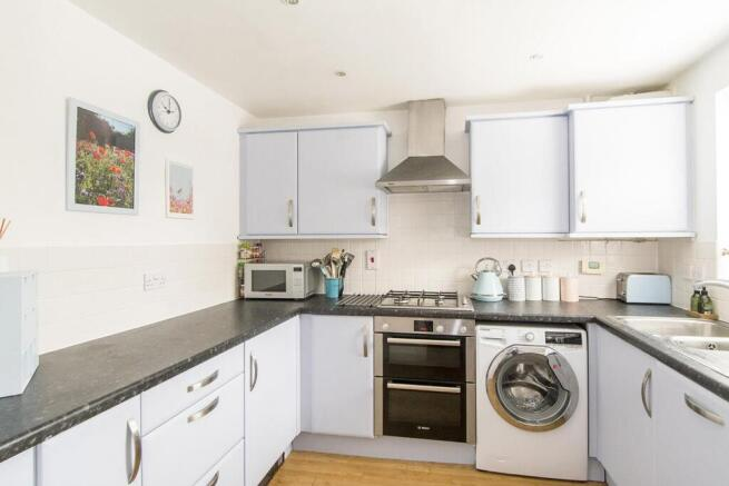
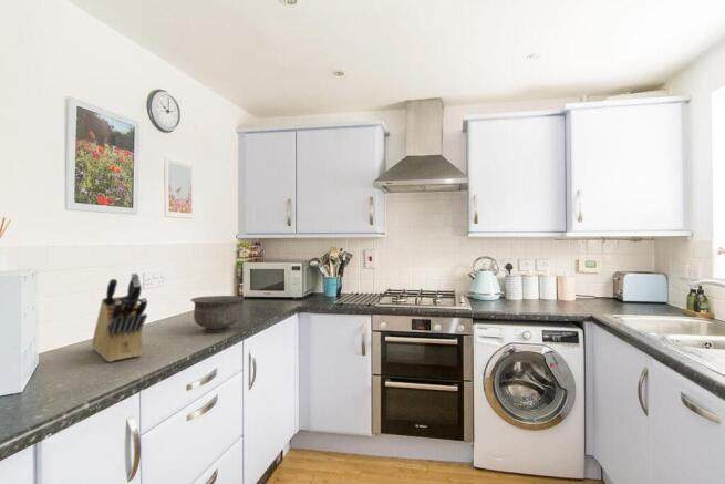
+ bowl (217, 313)
+ knife block (118, 313)
